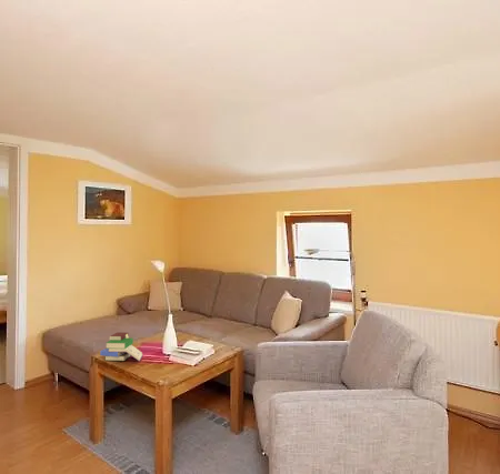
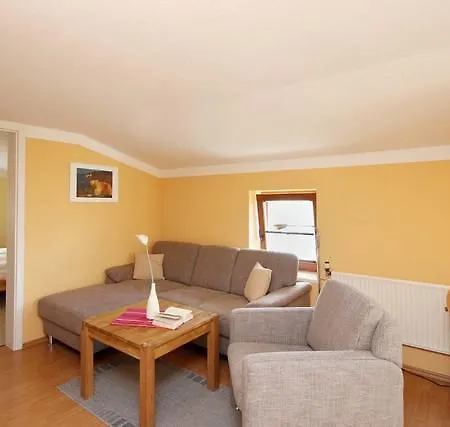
- book (124, 346)
